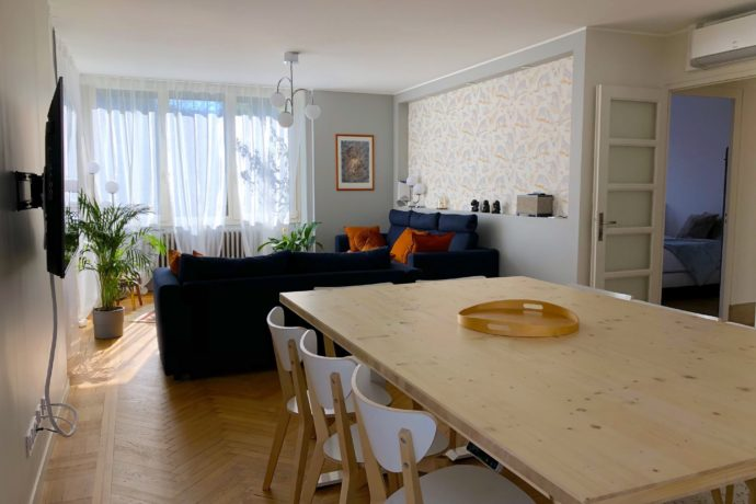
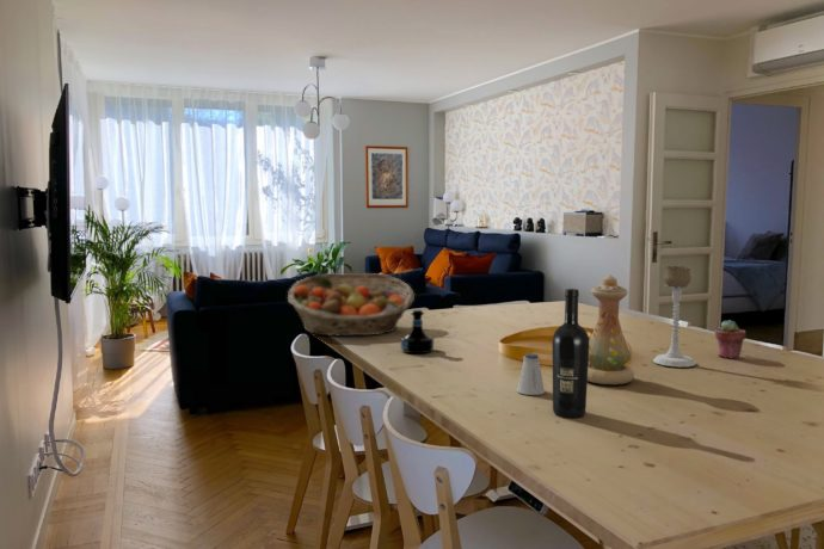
+ fruit basket (351, 303)
+ vase (607, 327)
+ candle holder (676, 315)
+ saltshaker (530, 372)
+ tequila bottle (417, 329)
+ potted succulent (730, 338)
+ wine bottle (570, 351)
